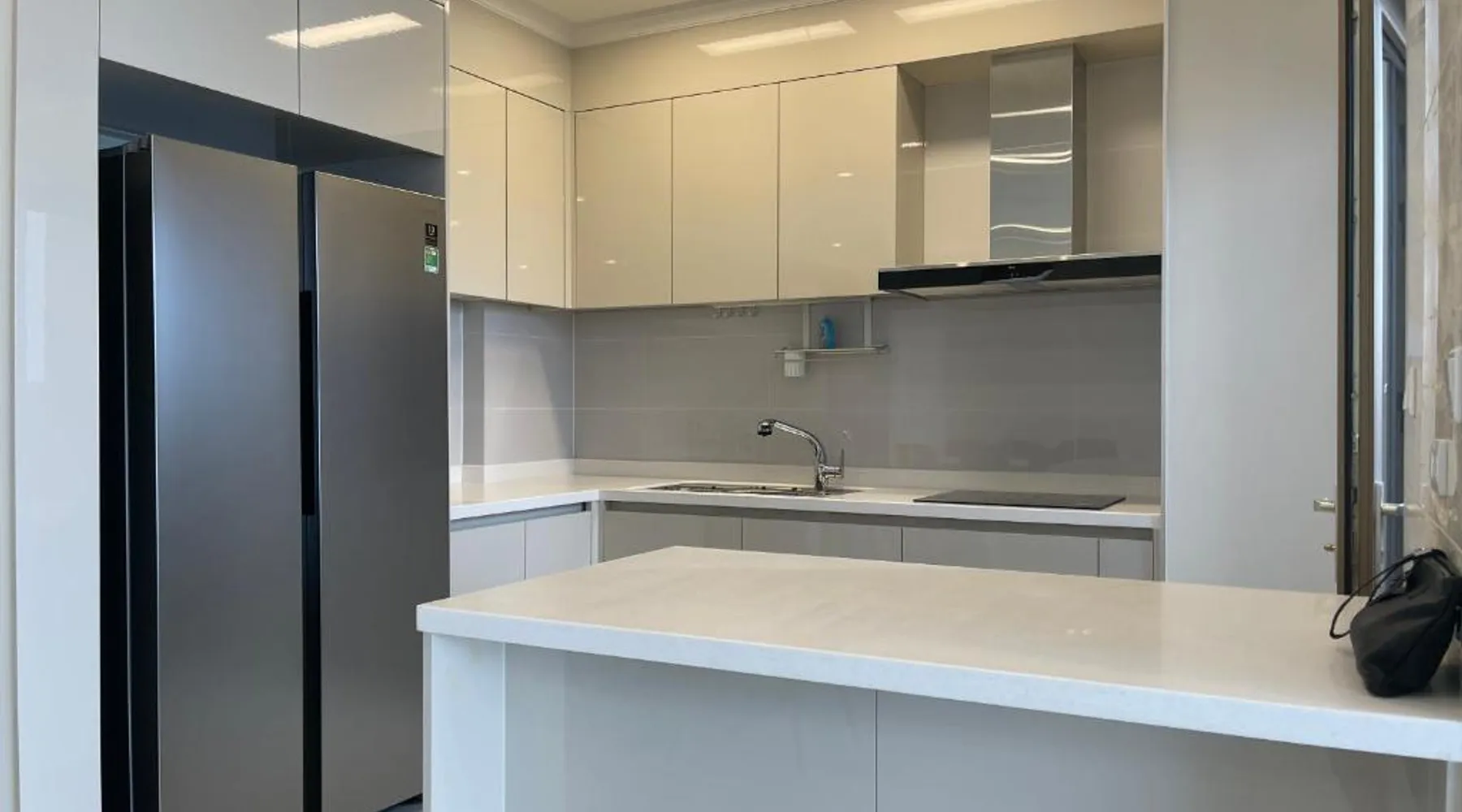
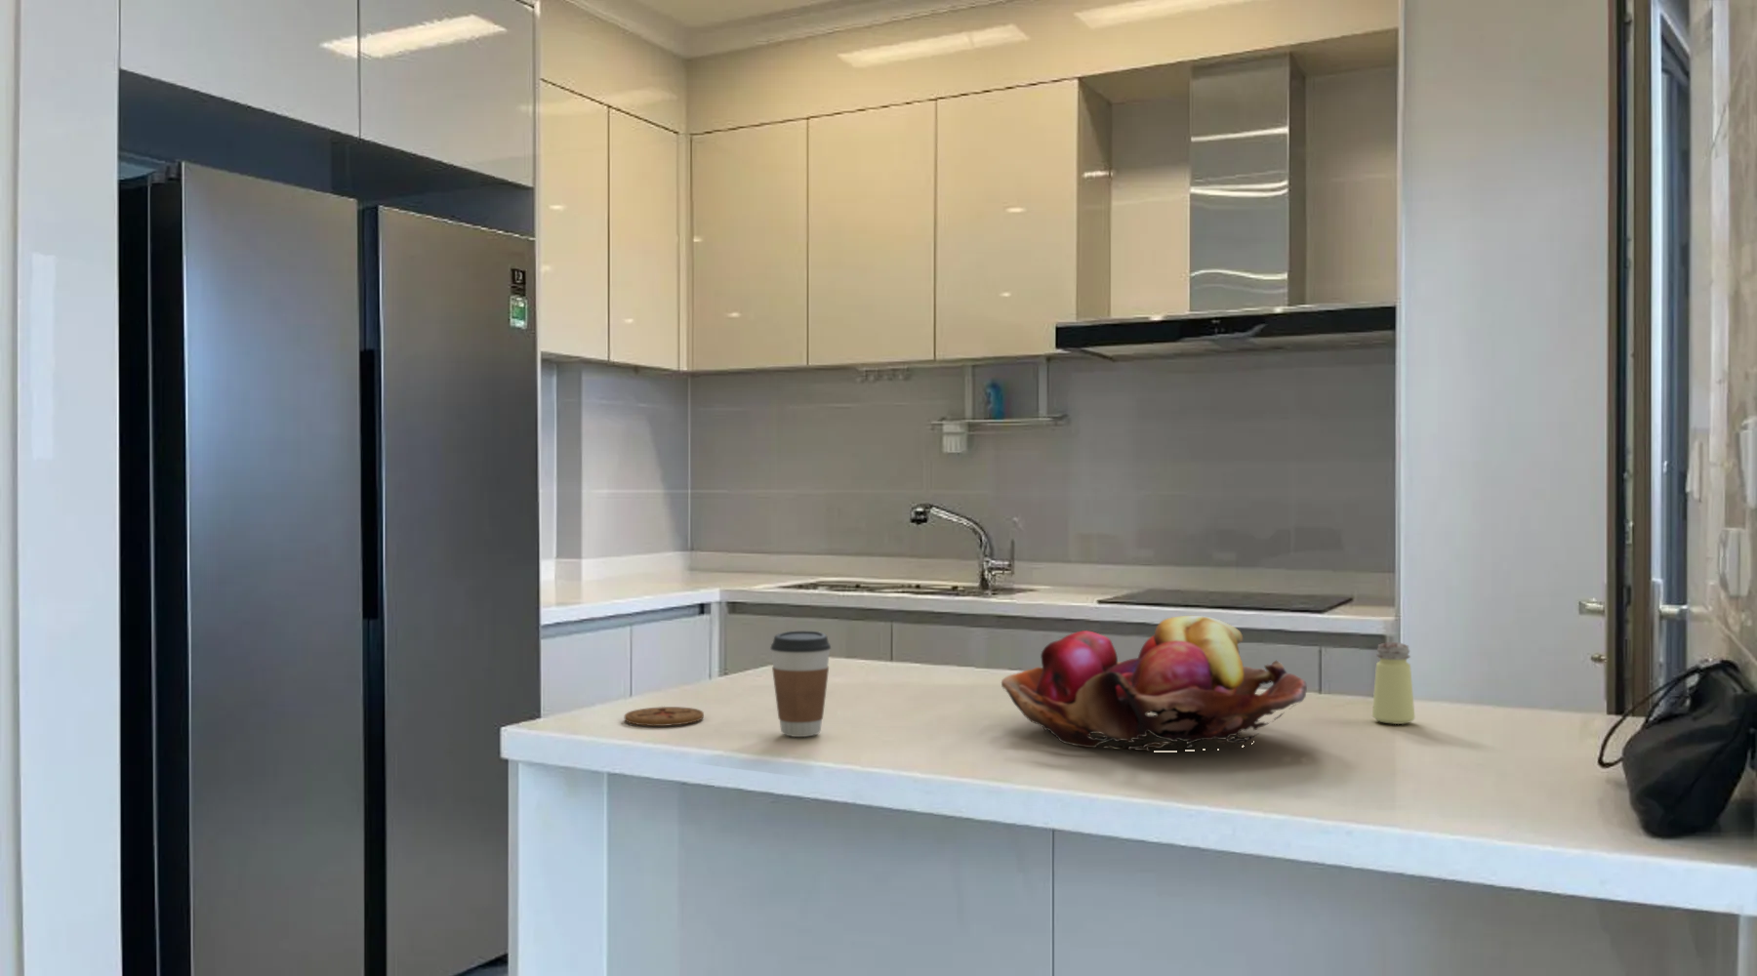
+ coffee cup (800, 683)
+ coaster (663, 715)
+ fruit basket (1157, 678)
+ saltshaker (1393, 682)
